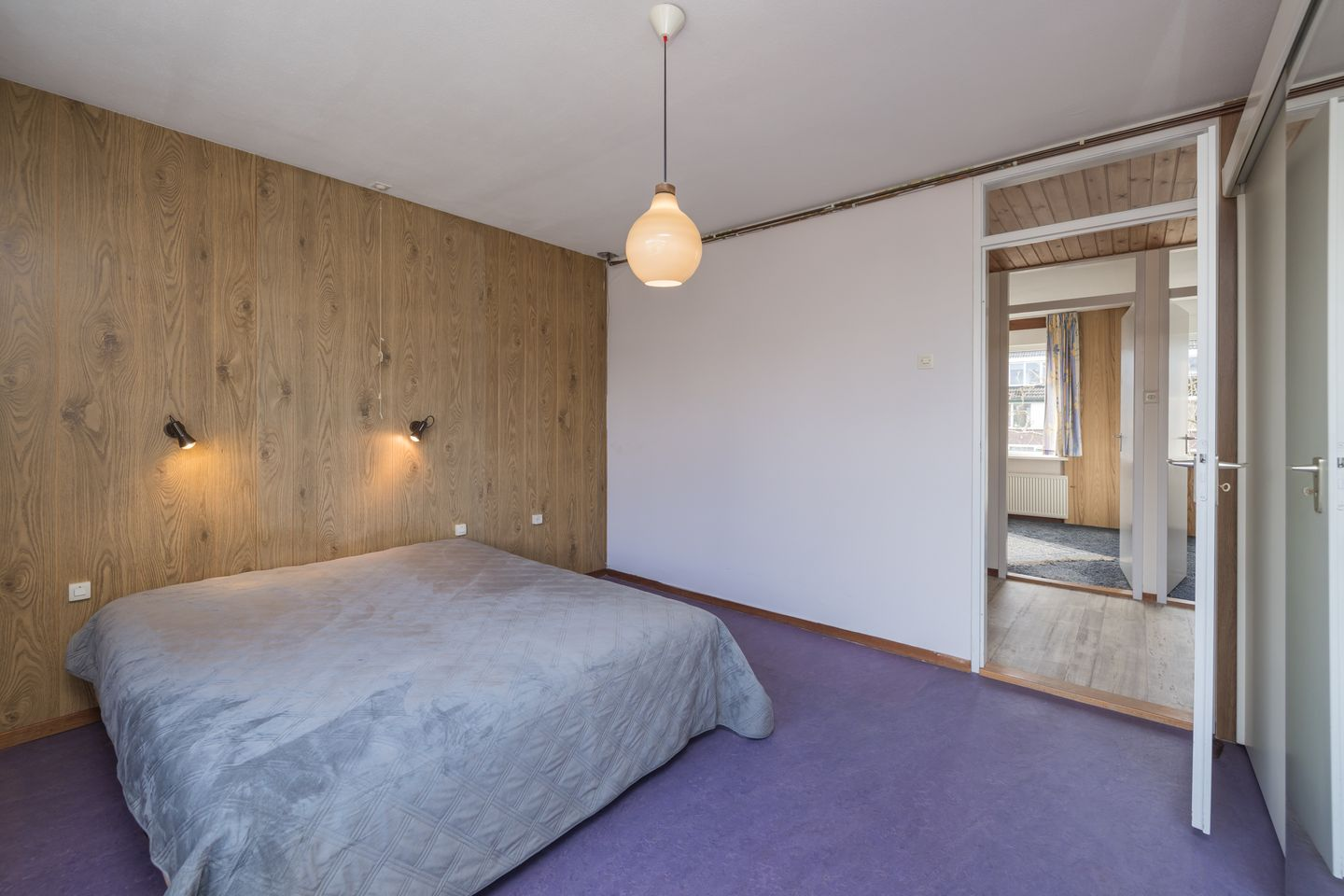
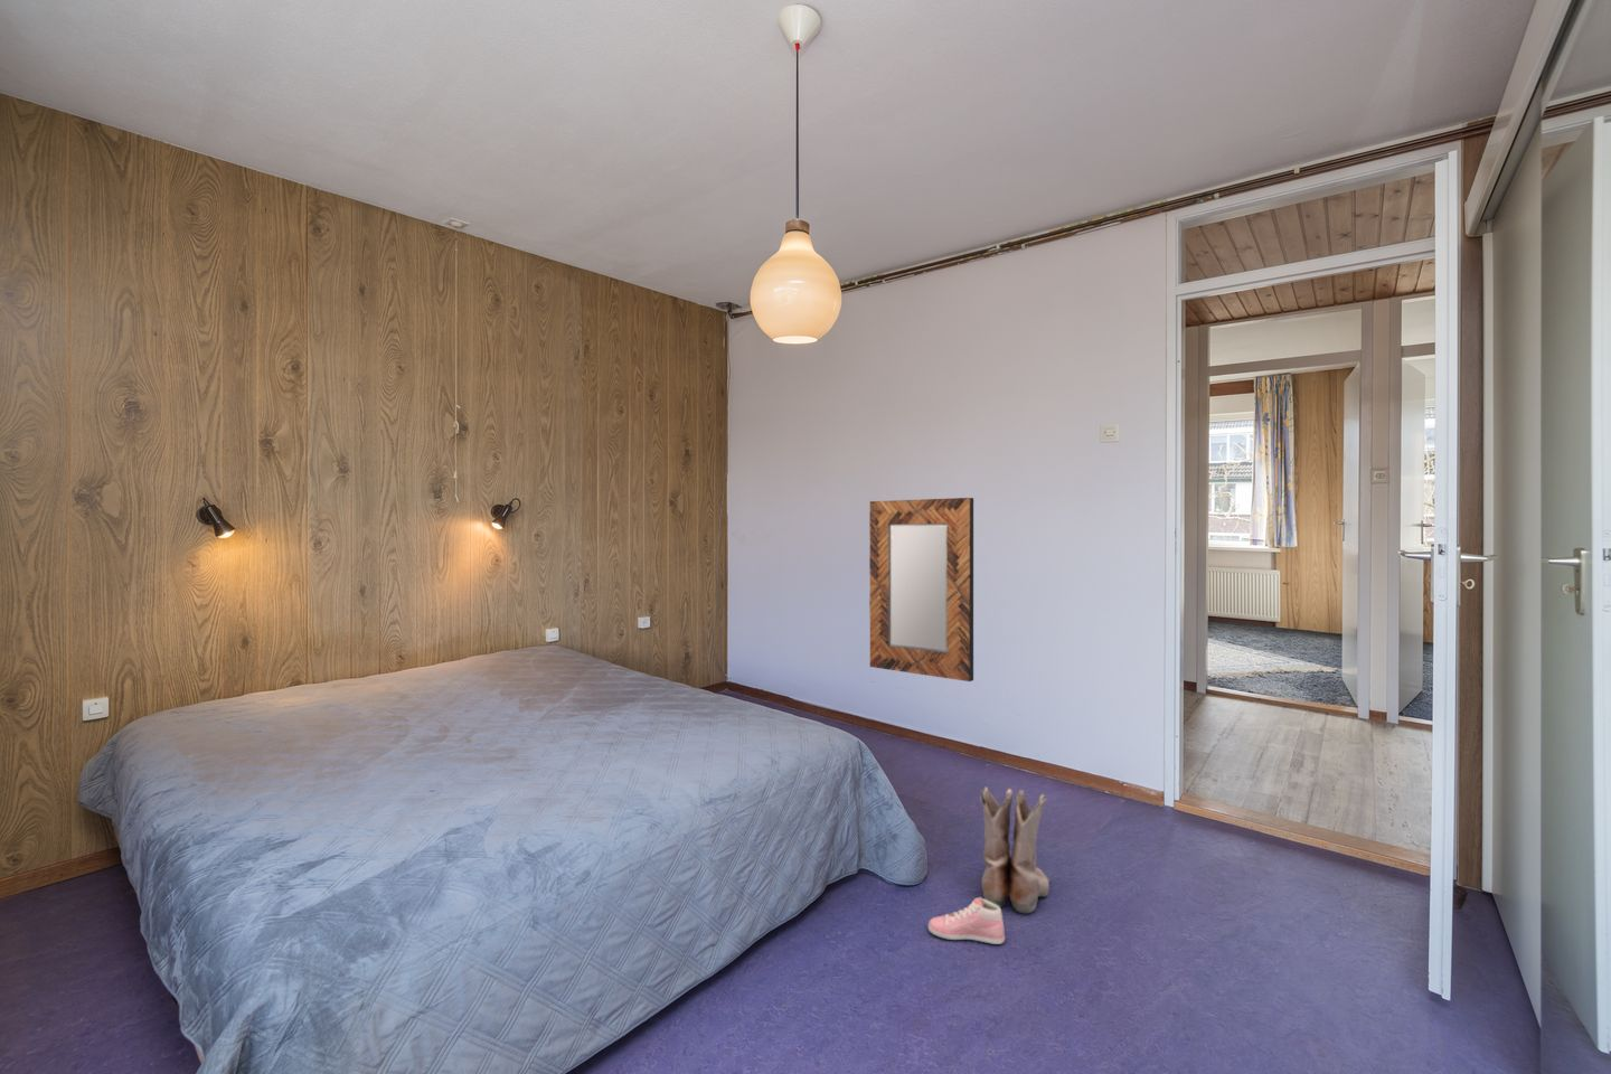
+ boots (1014, 837)
+ home mirror (918, 586)
+ sneaker (965, 915)
